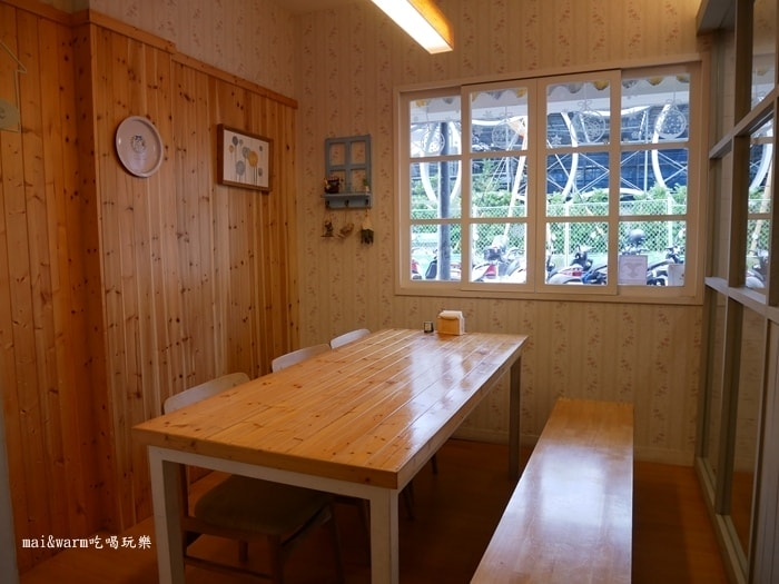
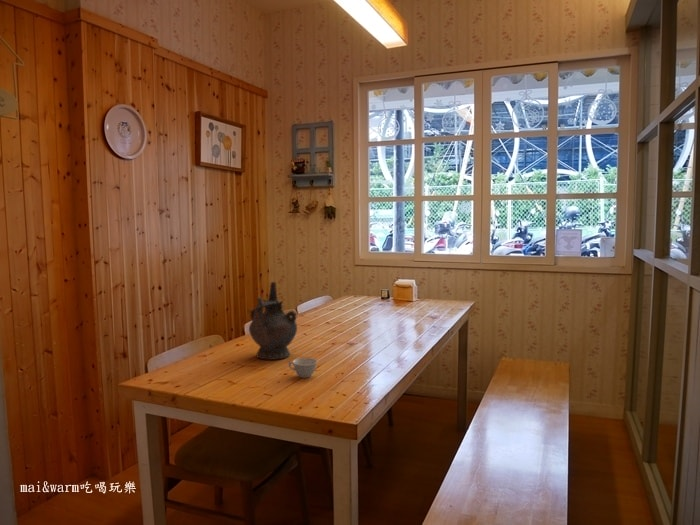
+ teacup (302, 368)
+ ceremonial vessel (271, 319)
